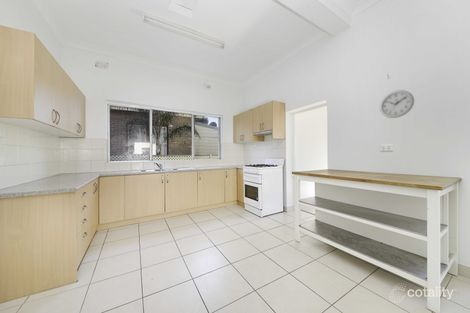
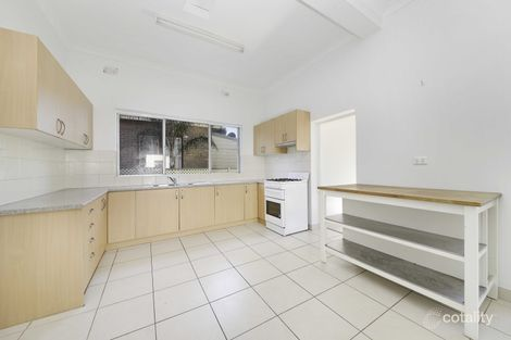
- wall clock (395, 104)
